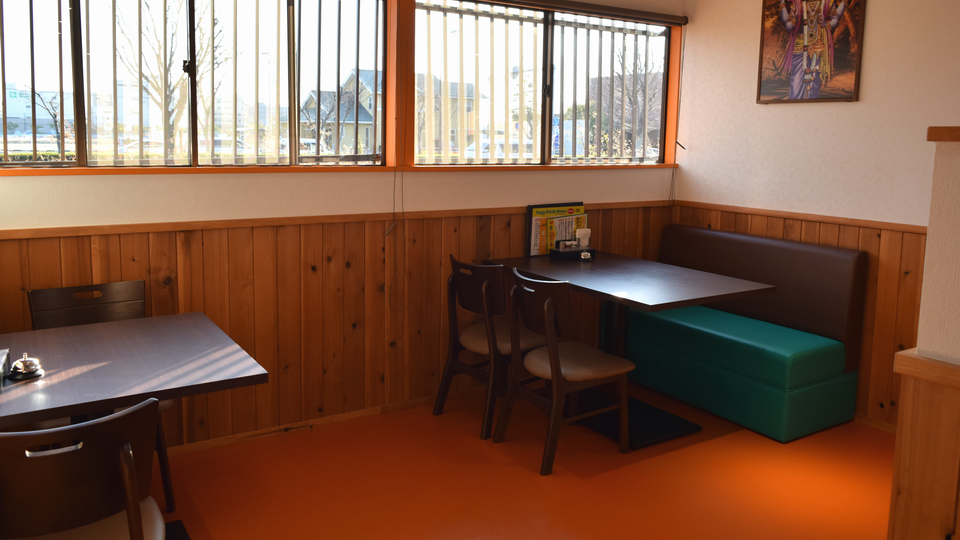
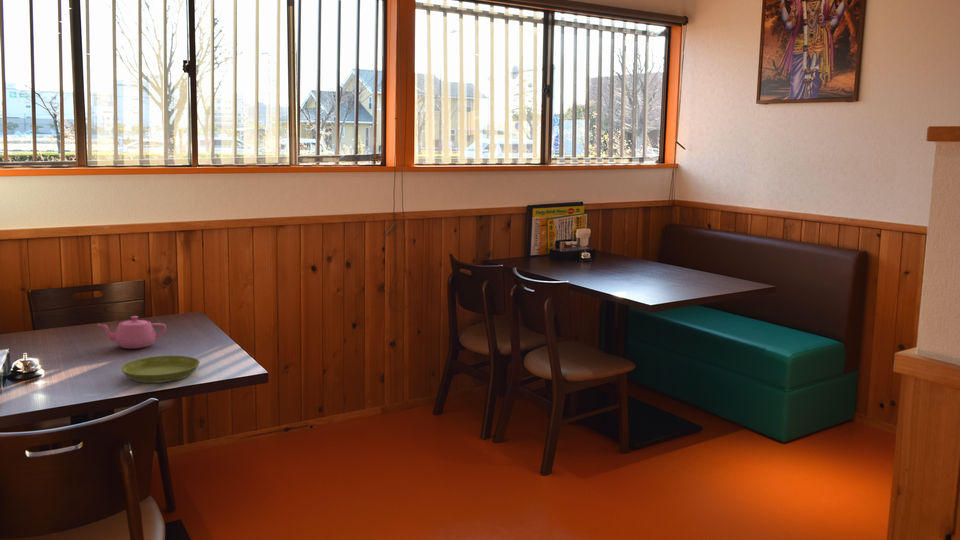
+ saucer (161, 369)
+ teapot (132, 331)
